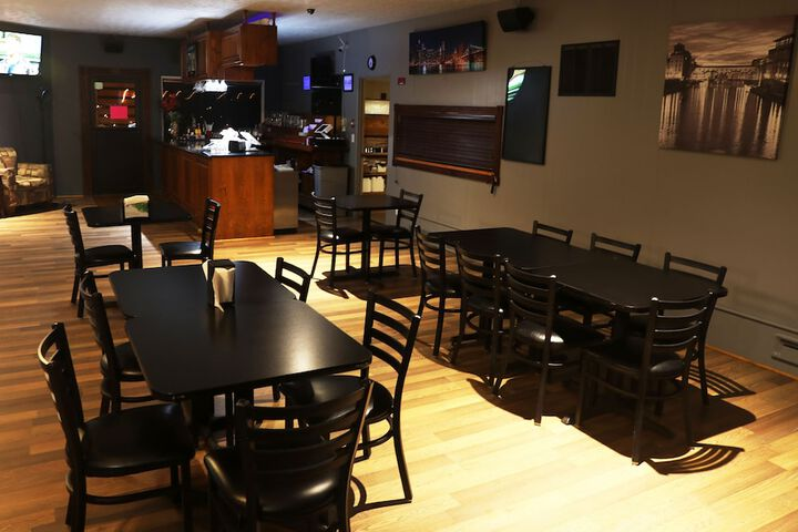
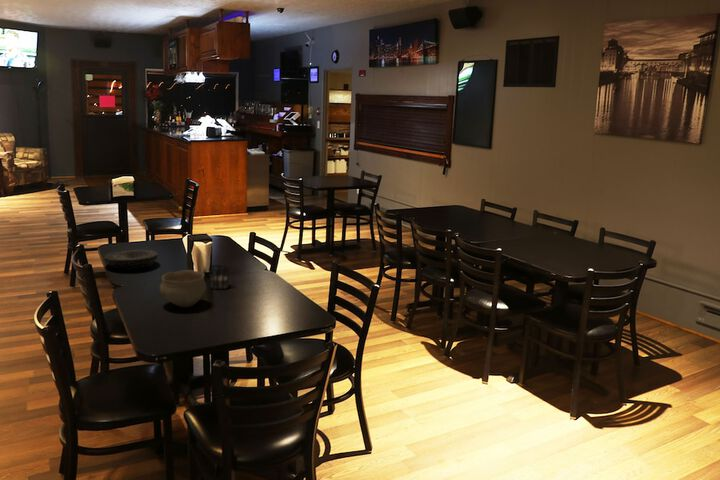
+ bowl (183, 289)
+ cup (219, 277)
+ plate (131, 259)
